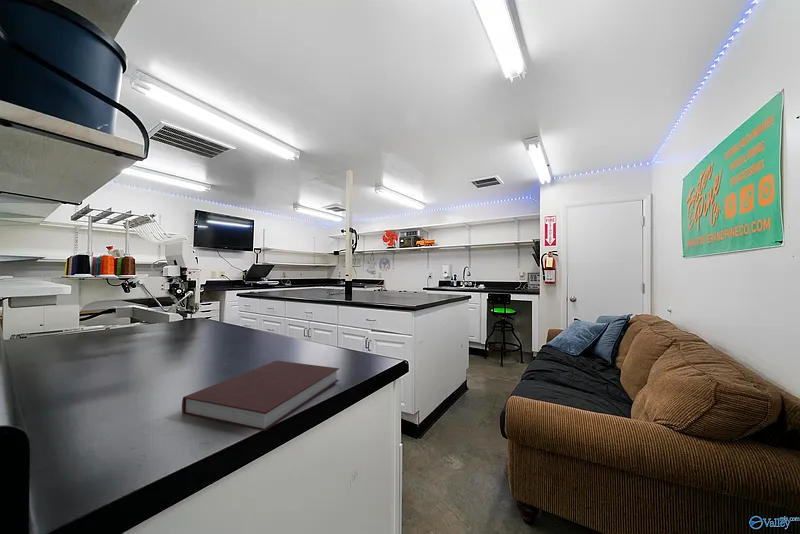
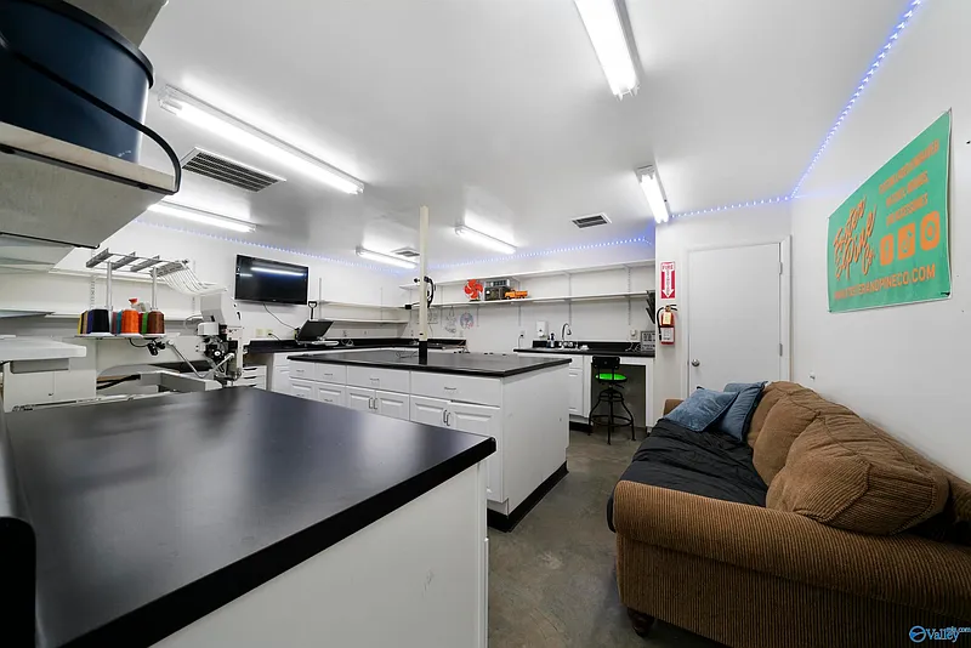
- notebook (271, 387)
